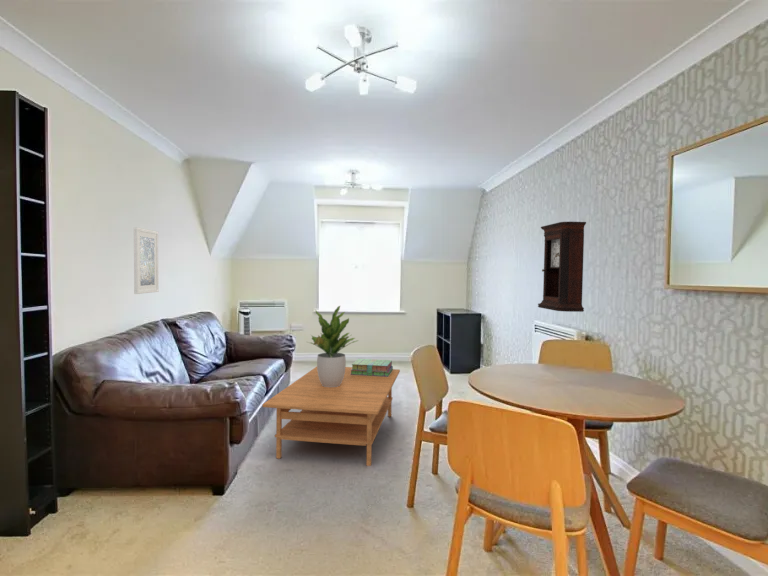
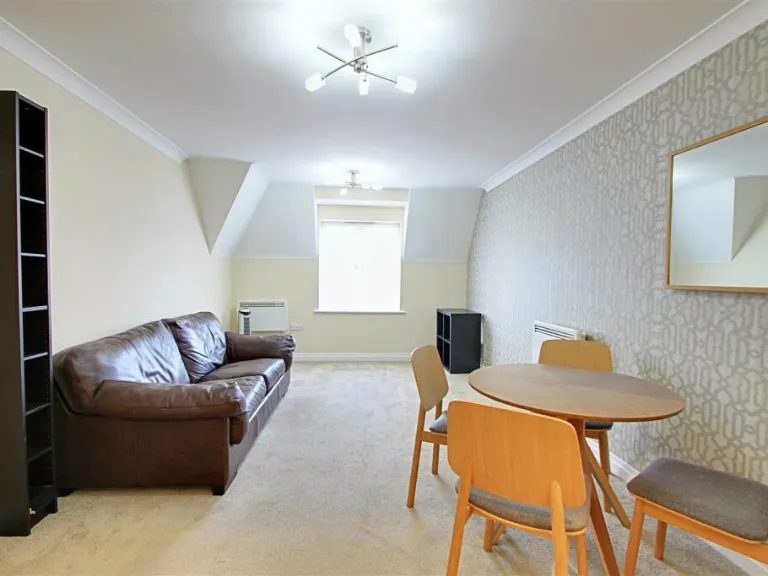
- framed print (146, 261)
- potted plant (329, 345)
- coffee table (341, 409)
- stack of books (372, 366)
- pendulum clock (559, 267)
